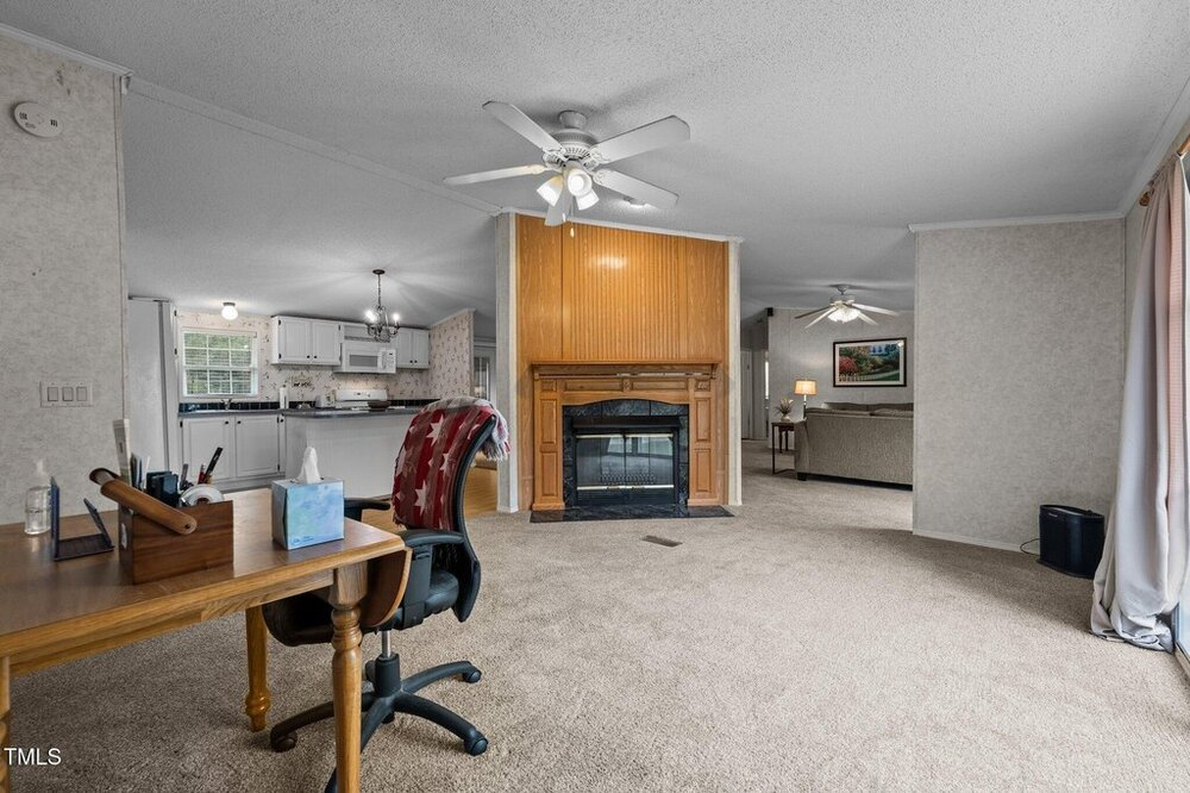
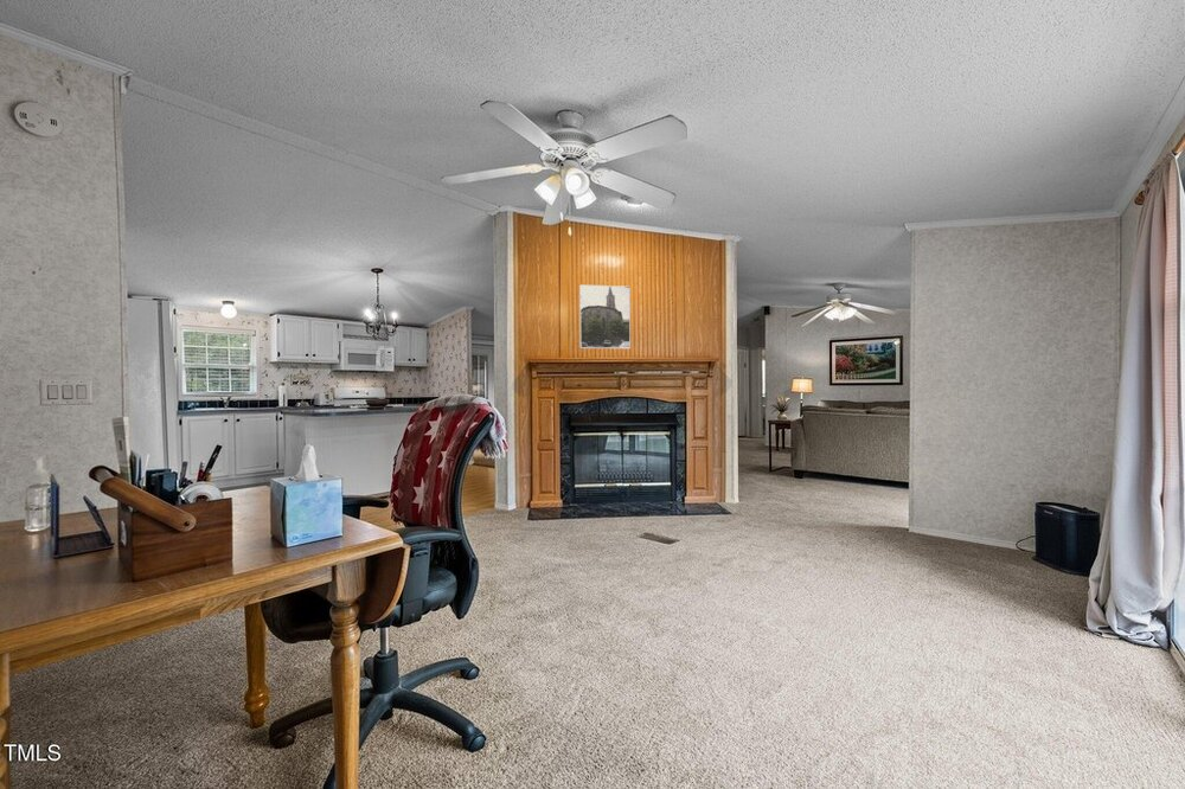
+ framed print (604, 316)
